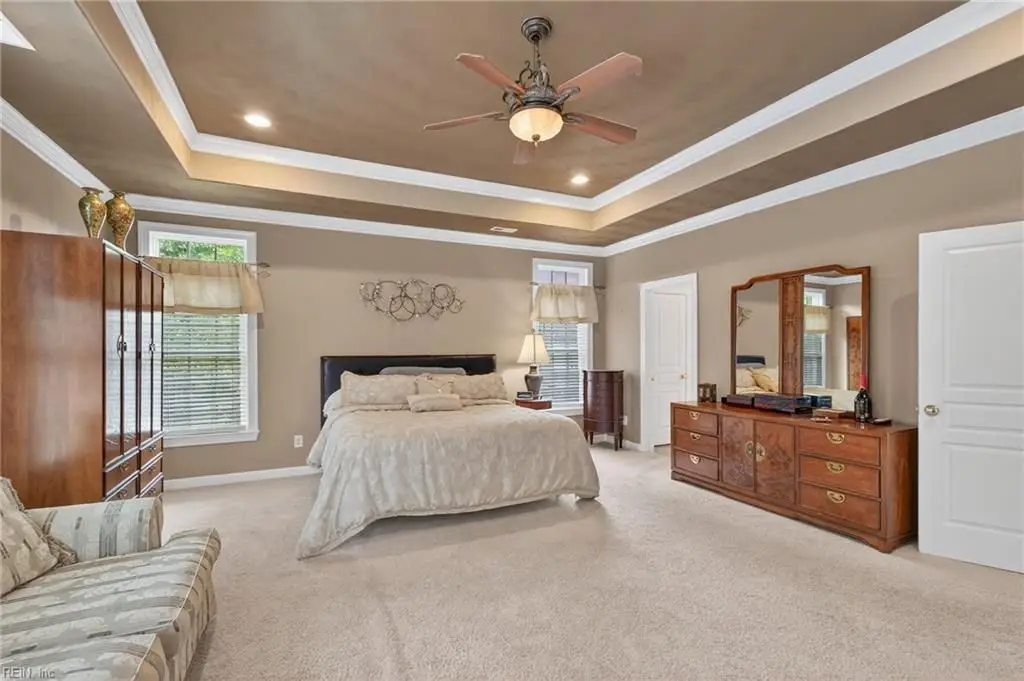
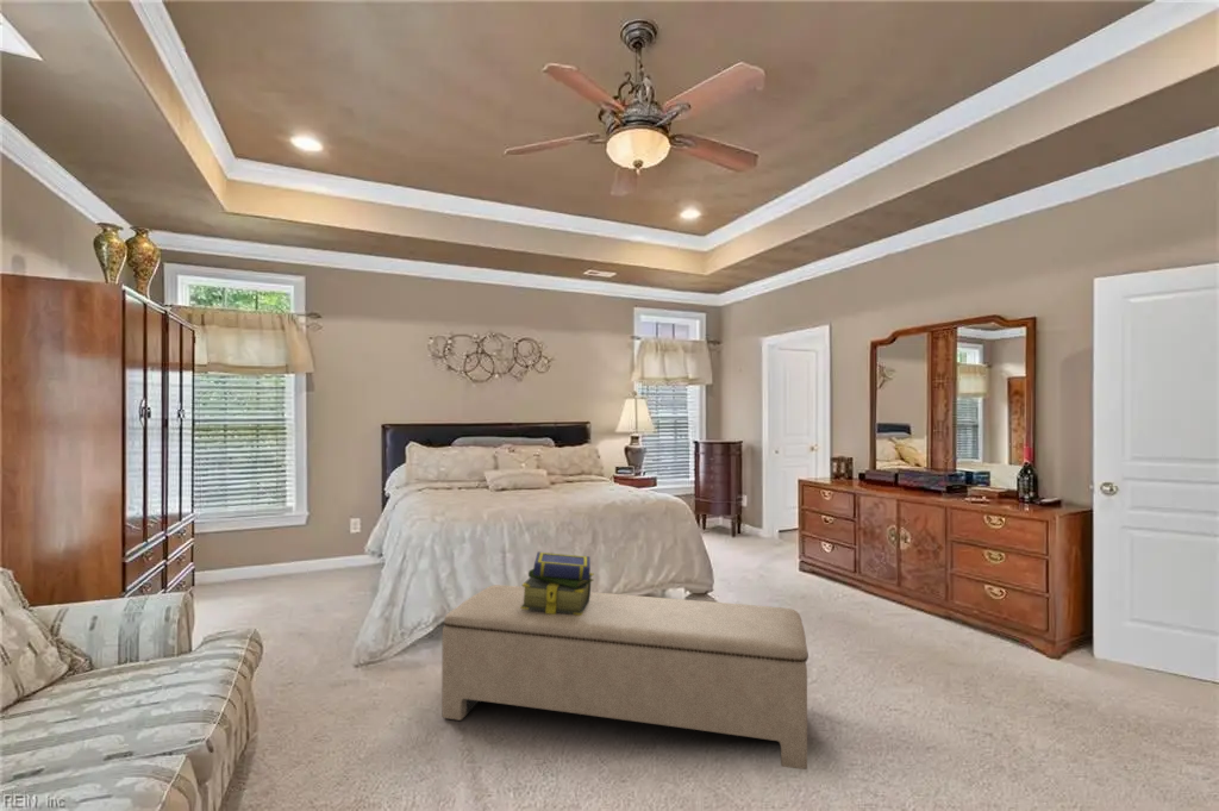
+ bench (623, 661)
+ stack of books (560, 580)
